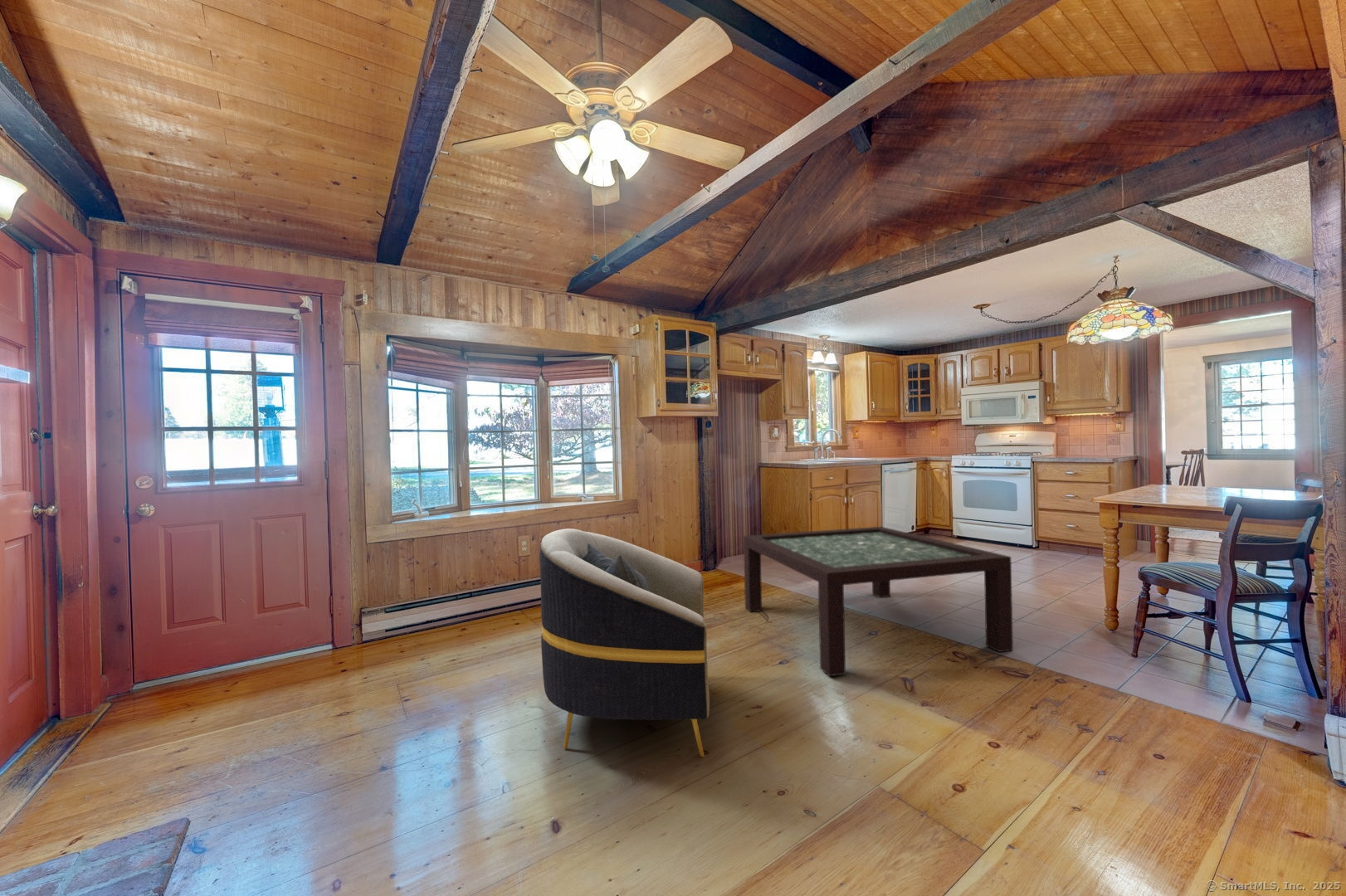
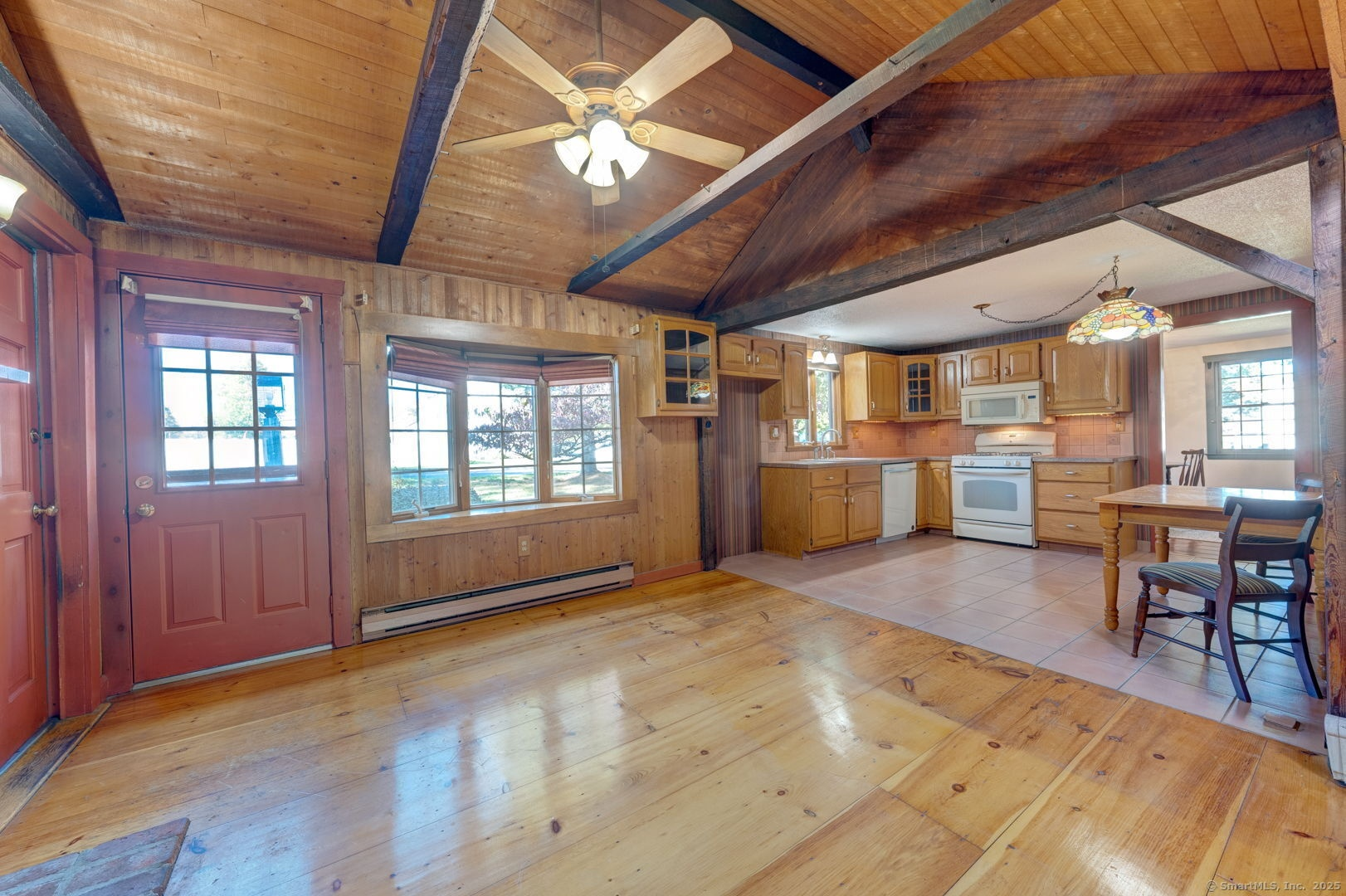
- coffee table (861, 582)
- armchair (625, 622)
